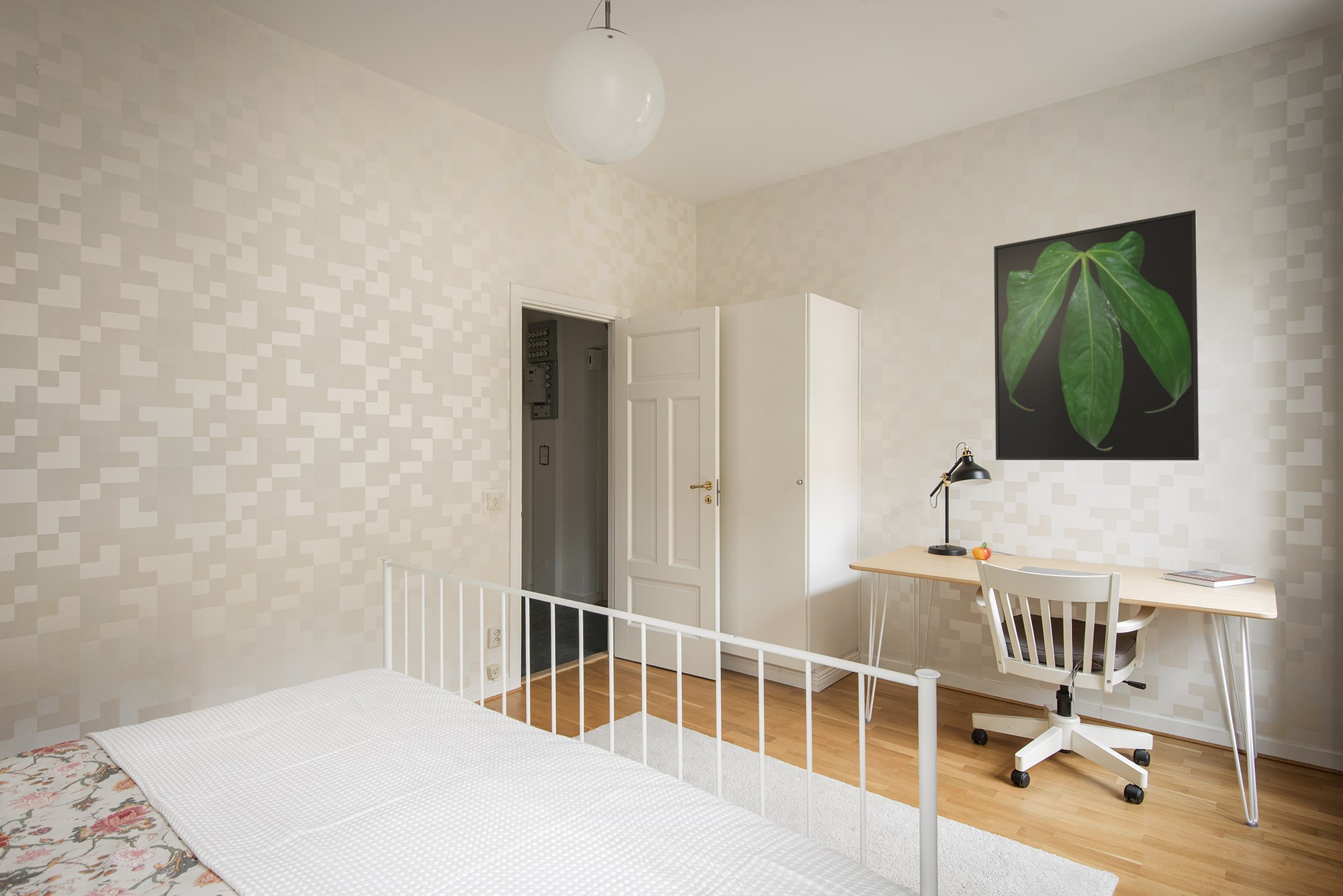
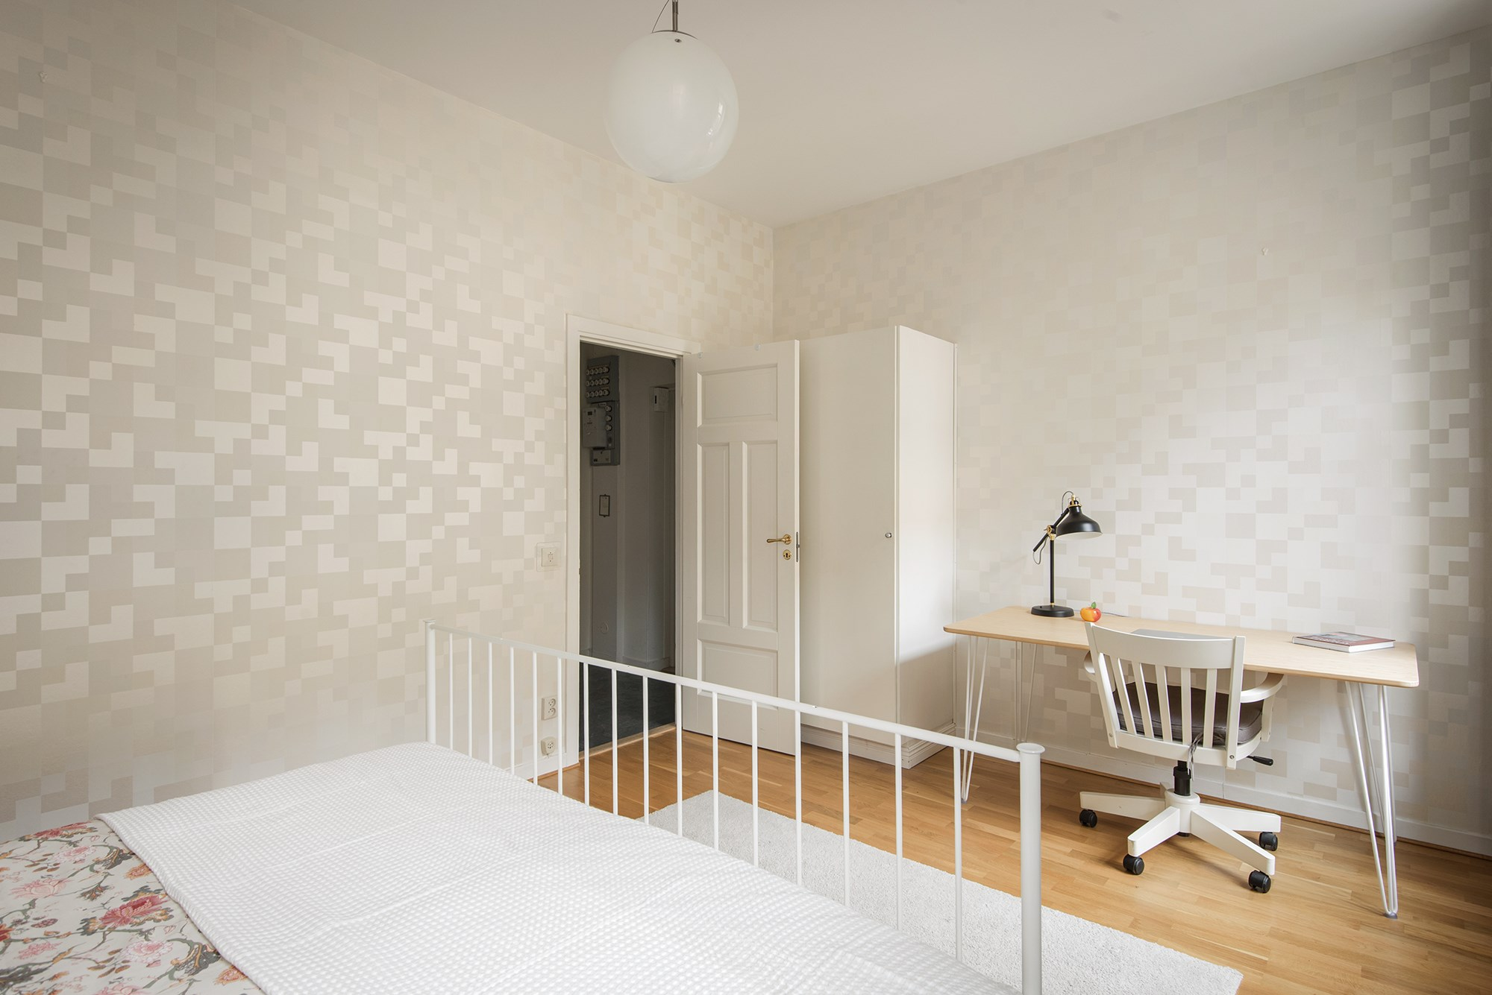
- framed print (1088, 344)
